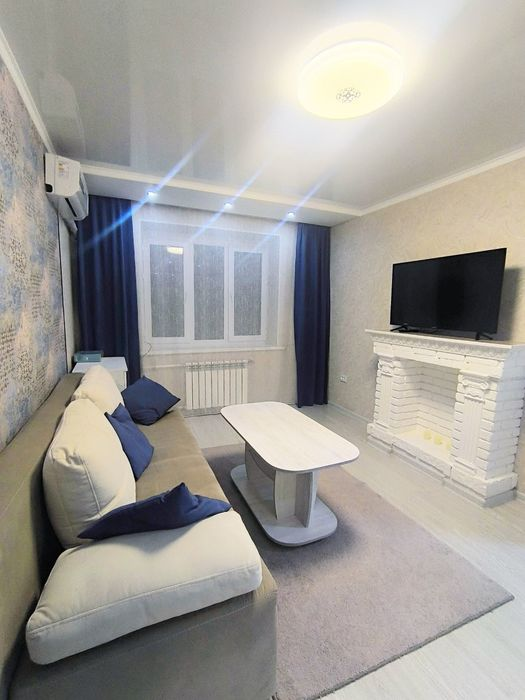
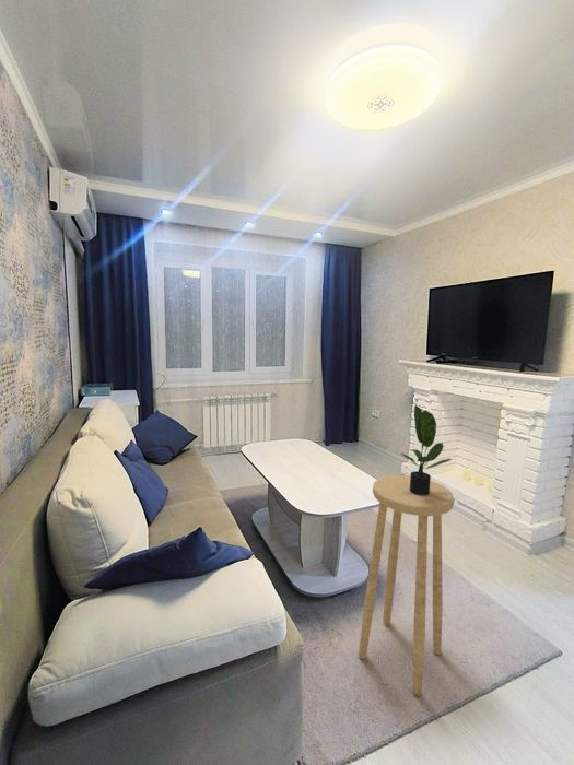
+ stool (415, 574)
+ potted plant (425, 450)
